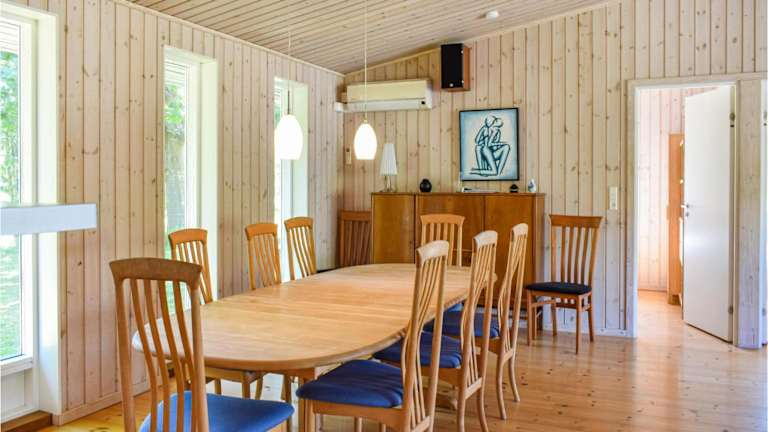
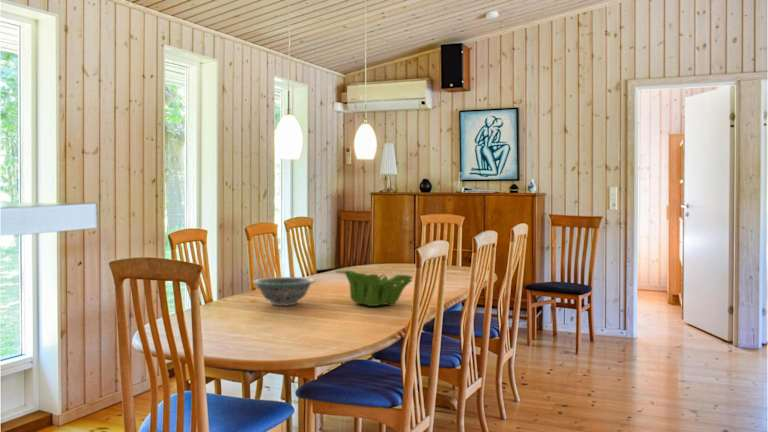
+ plant (381, 286)
+ decorative bowl (284, 292)
